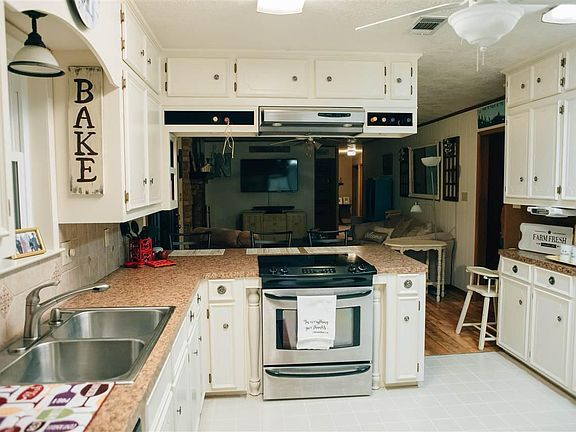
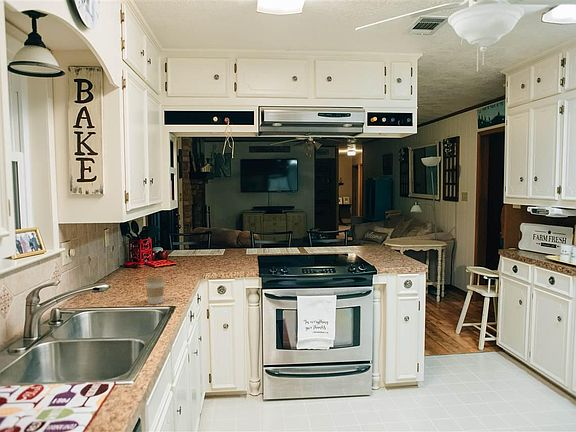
+ coffee cup (155, 289)
